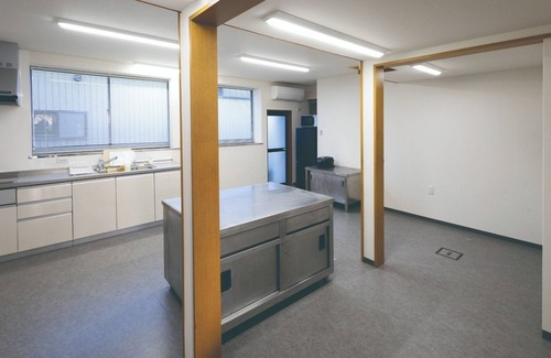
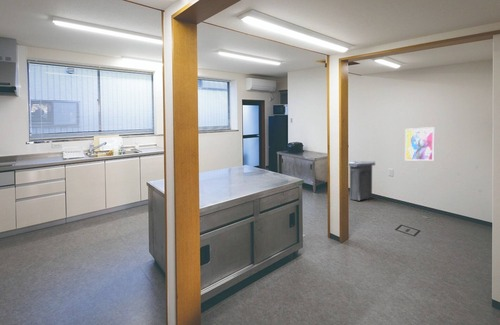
+ trash can (361, 180)
+ wall art (419, 144)
